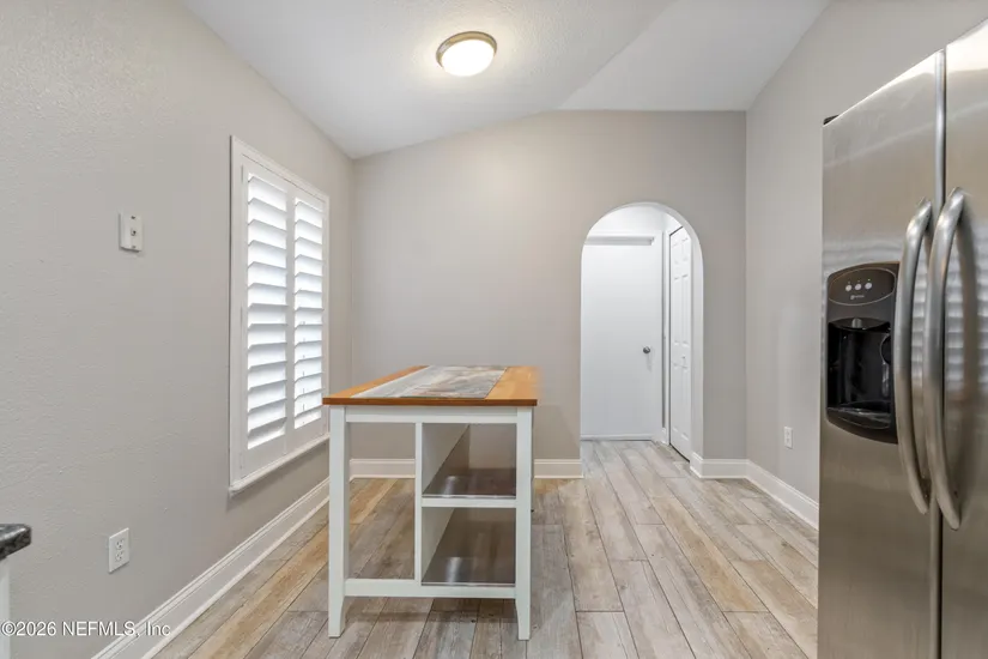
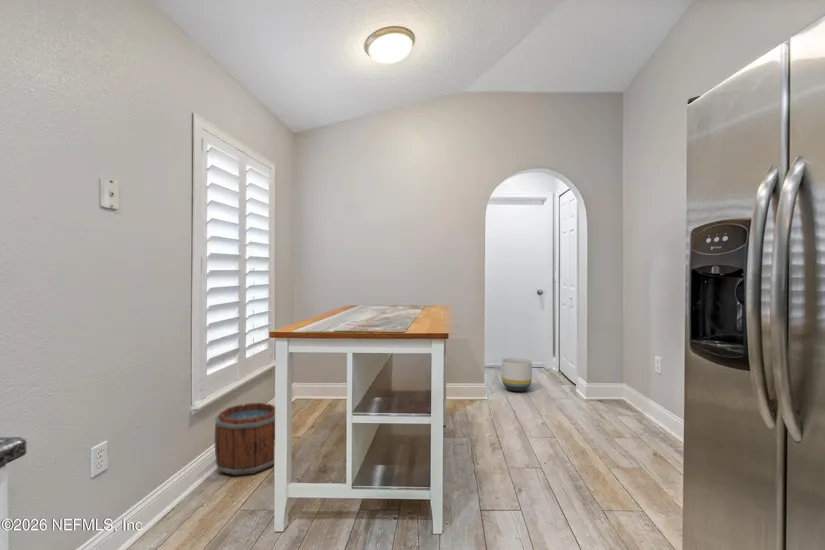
+ planter (516, 375)
+ bucket (248, 436)
